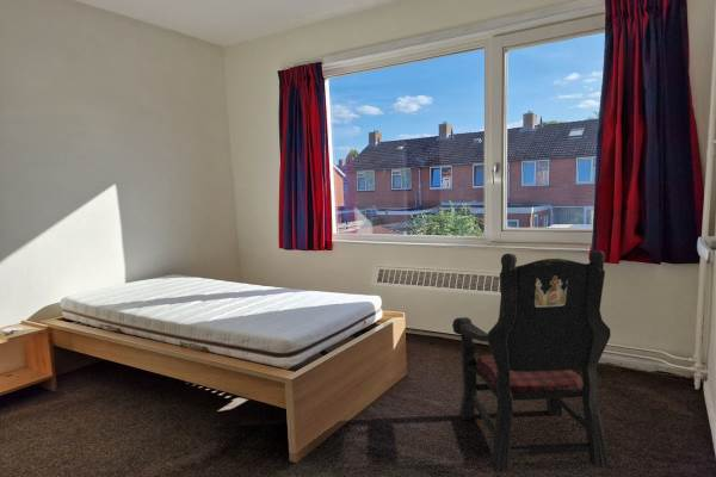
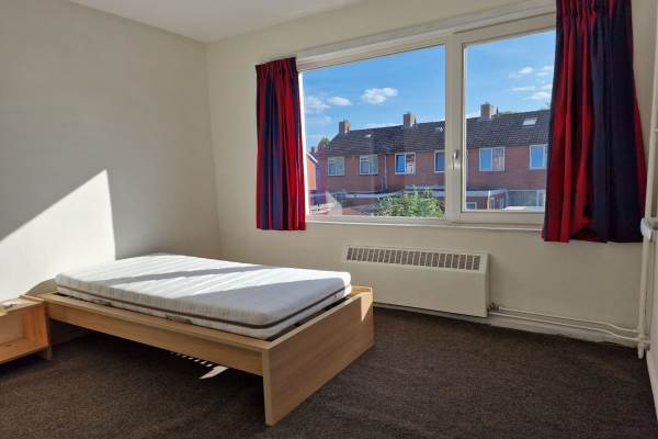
- armchair (529, 343)
